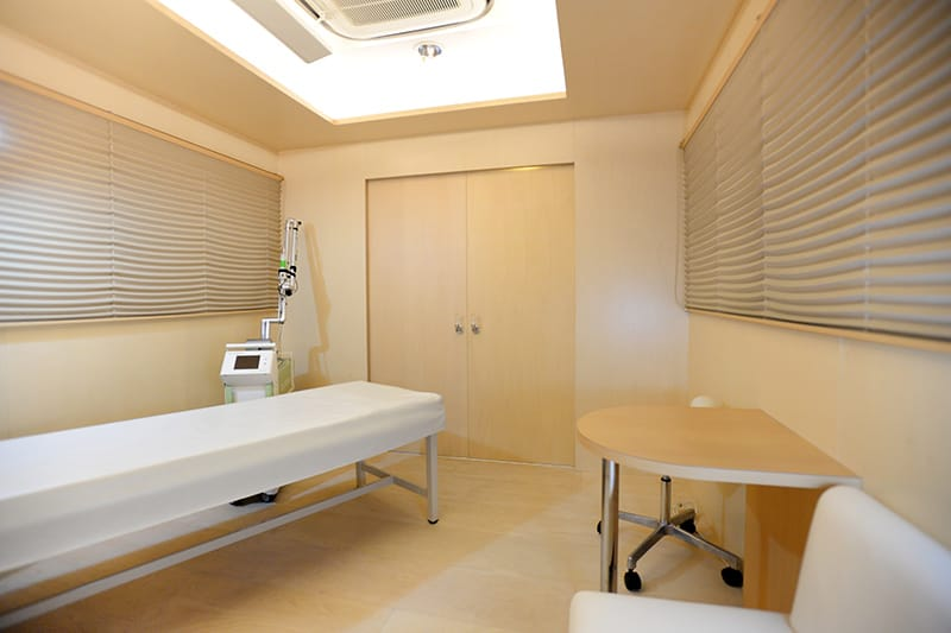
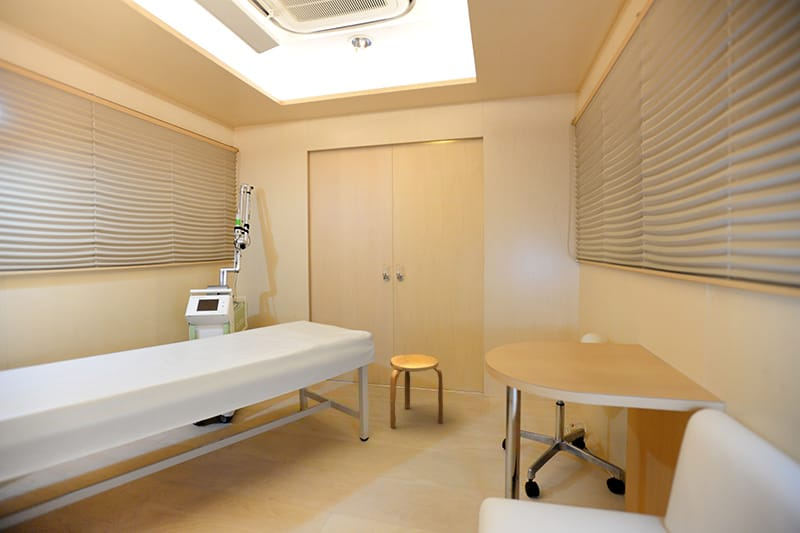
+ stool (409, 389)
